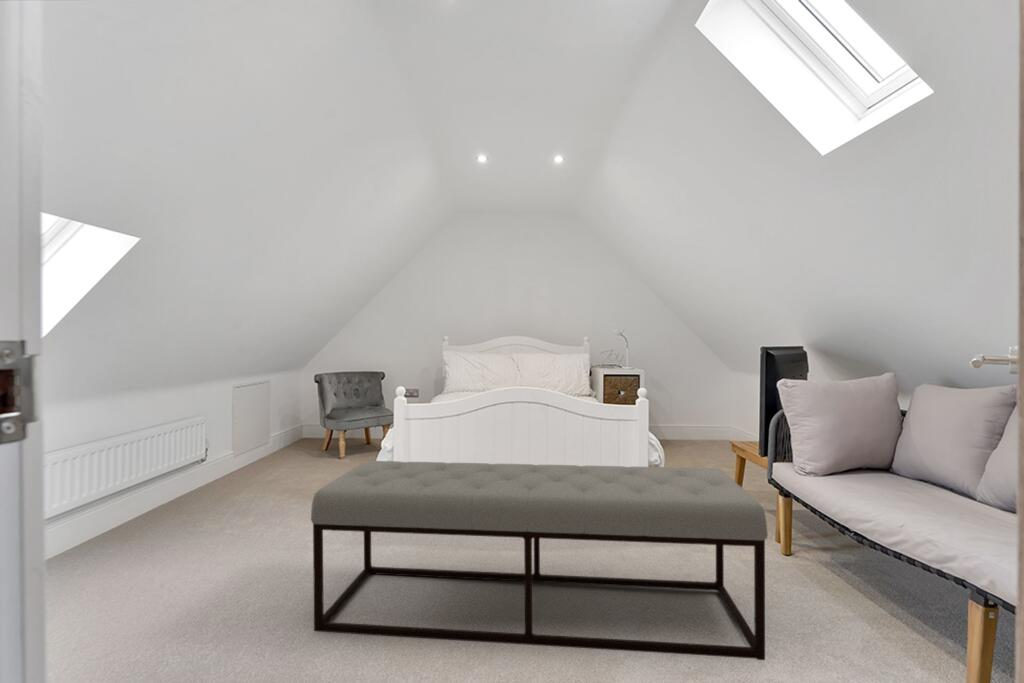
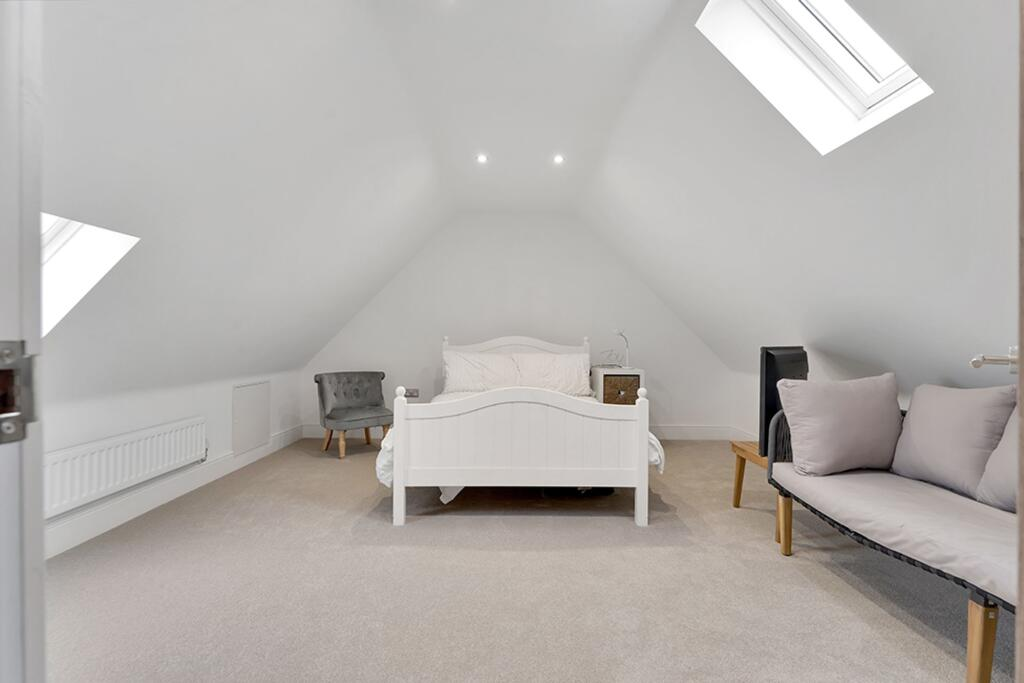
- bench (534, 542)
